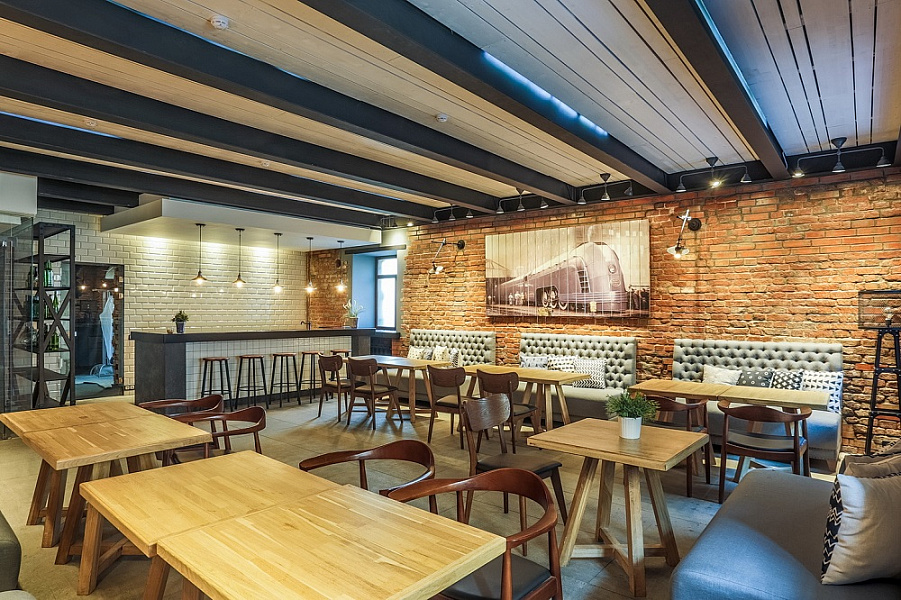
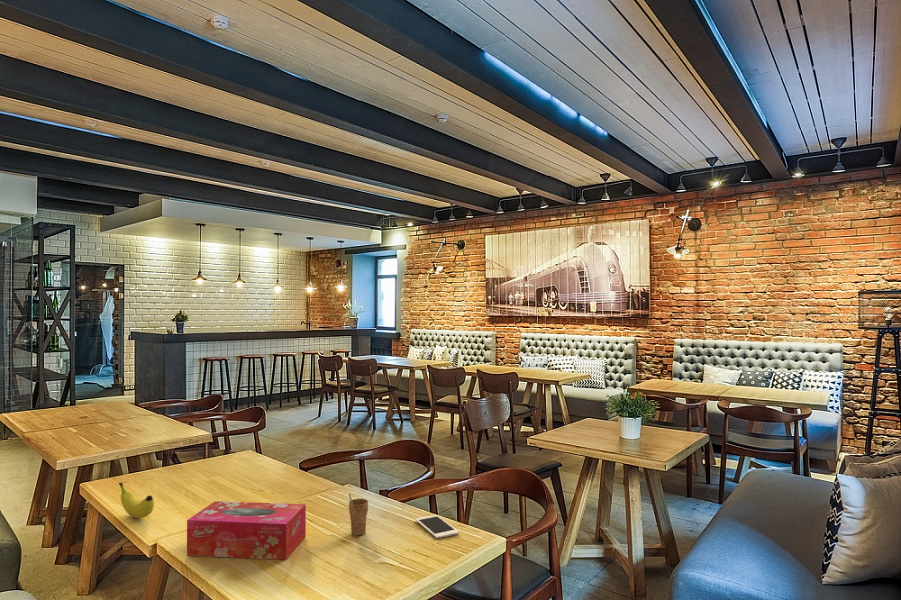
+ fruit (137, 502)
+ tissue box (248, 528)
+ cup (358, 513)
+ cell phone (436, 526)
